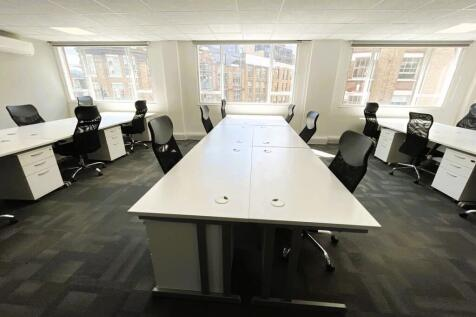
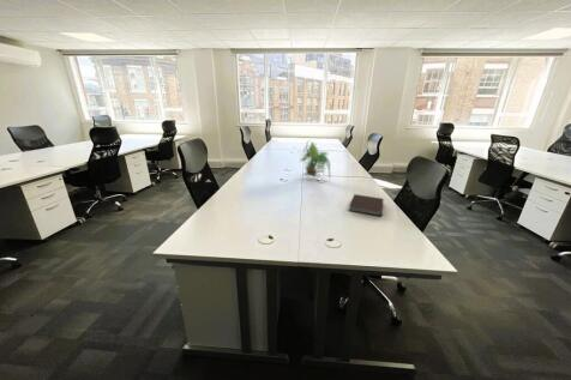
+ plant (312, 159)
+ notebook (366, 204)
